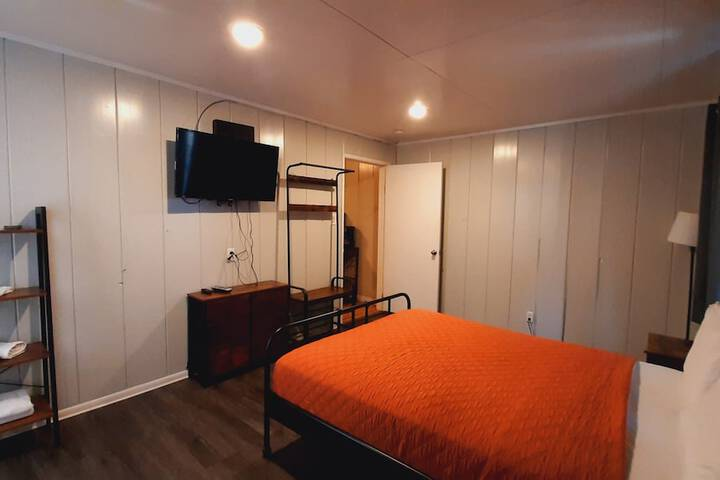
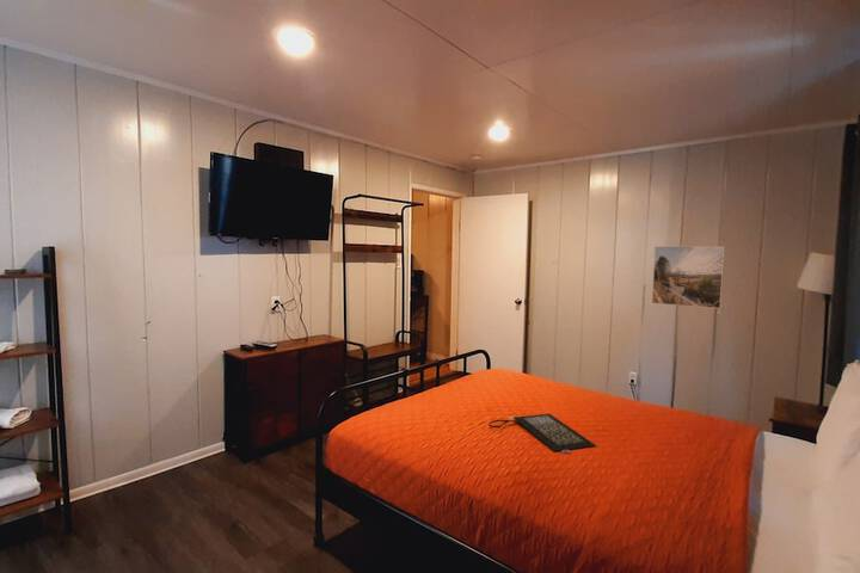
+ clutch bag (547, 429)
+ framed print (686, 276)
